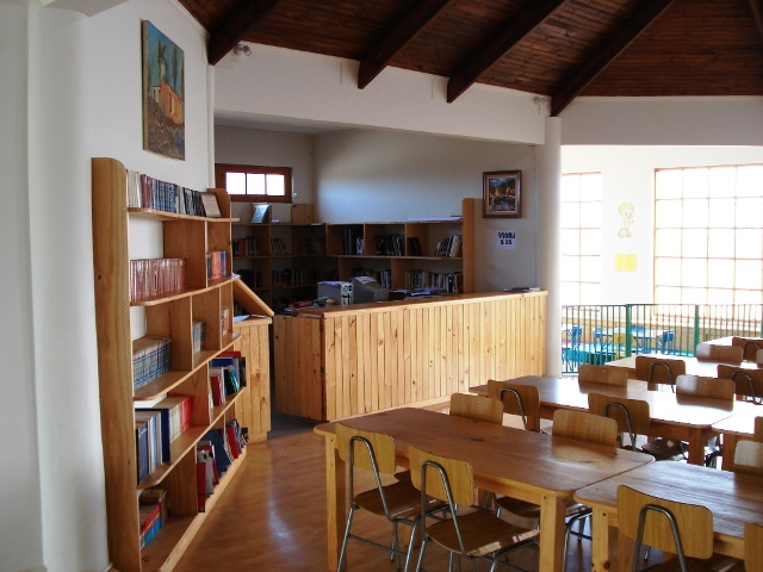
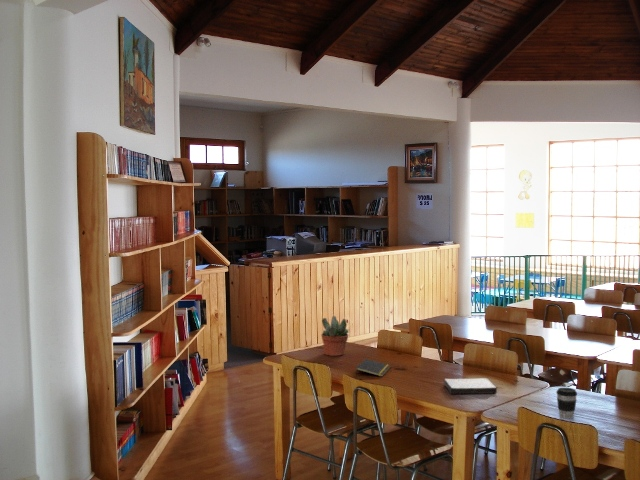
+ notepad (373, 367)
+ book (469, 385)
+ potted cactus (335, 335)
+ coffee cup (566, 403)
